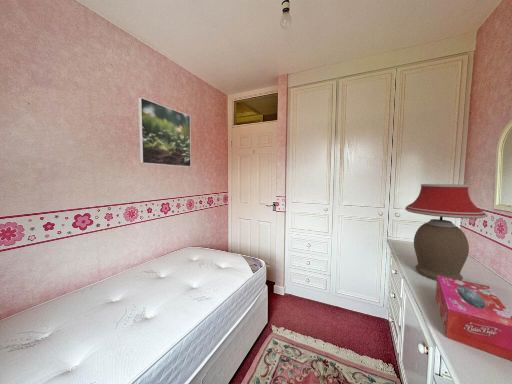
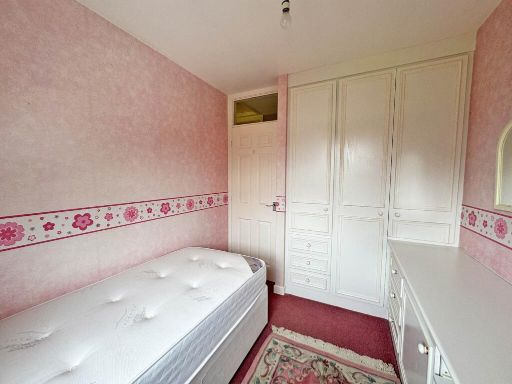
- tissue box (469, 309)
- table lamp (440, 230)
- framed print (168, 136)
